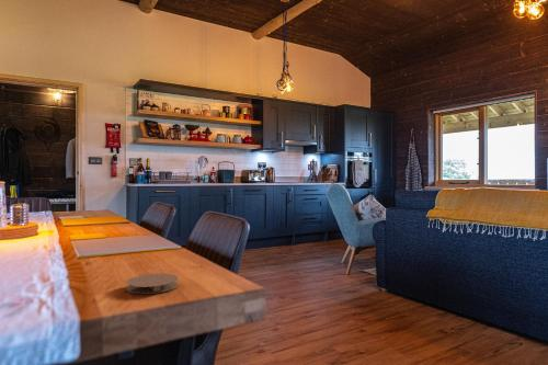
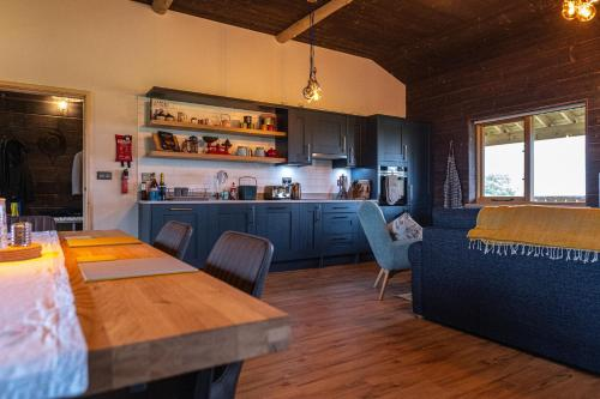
- coaster (152, 283)
